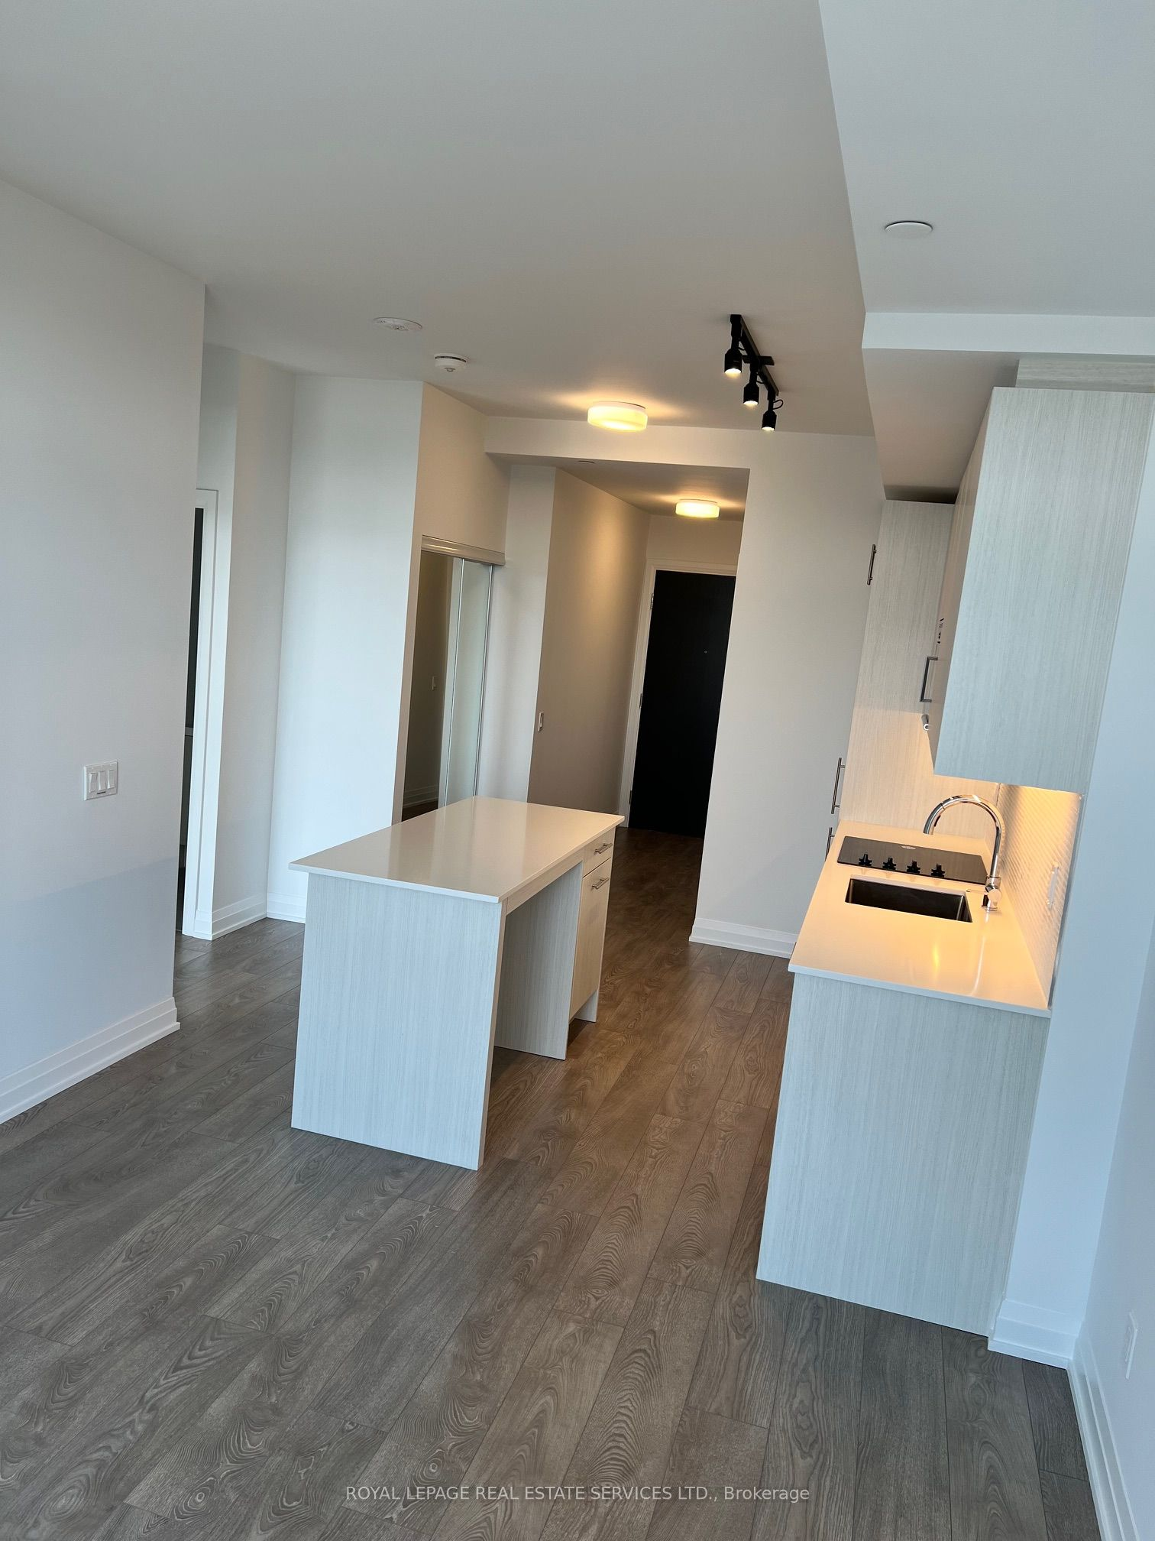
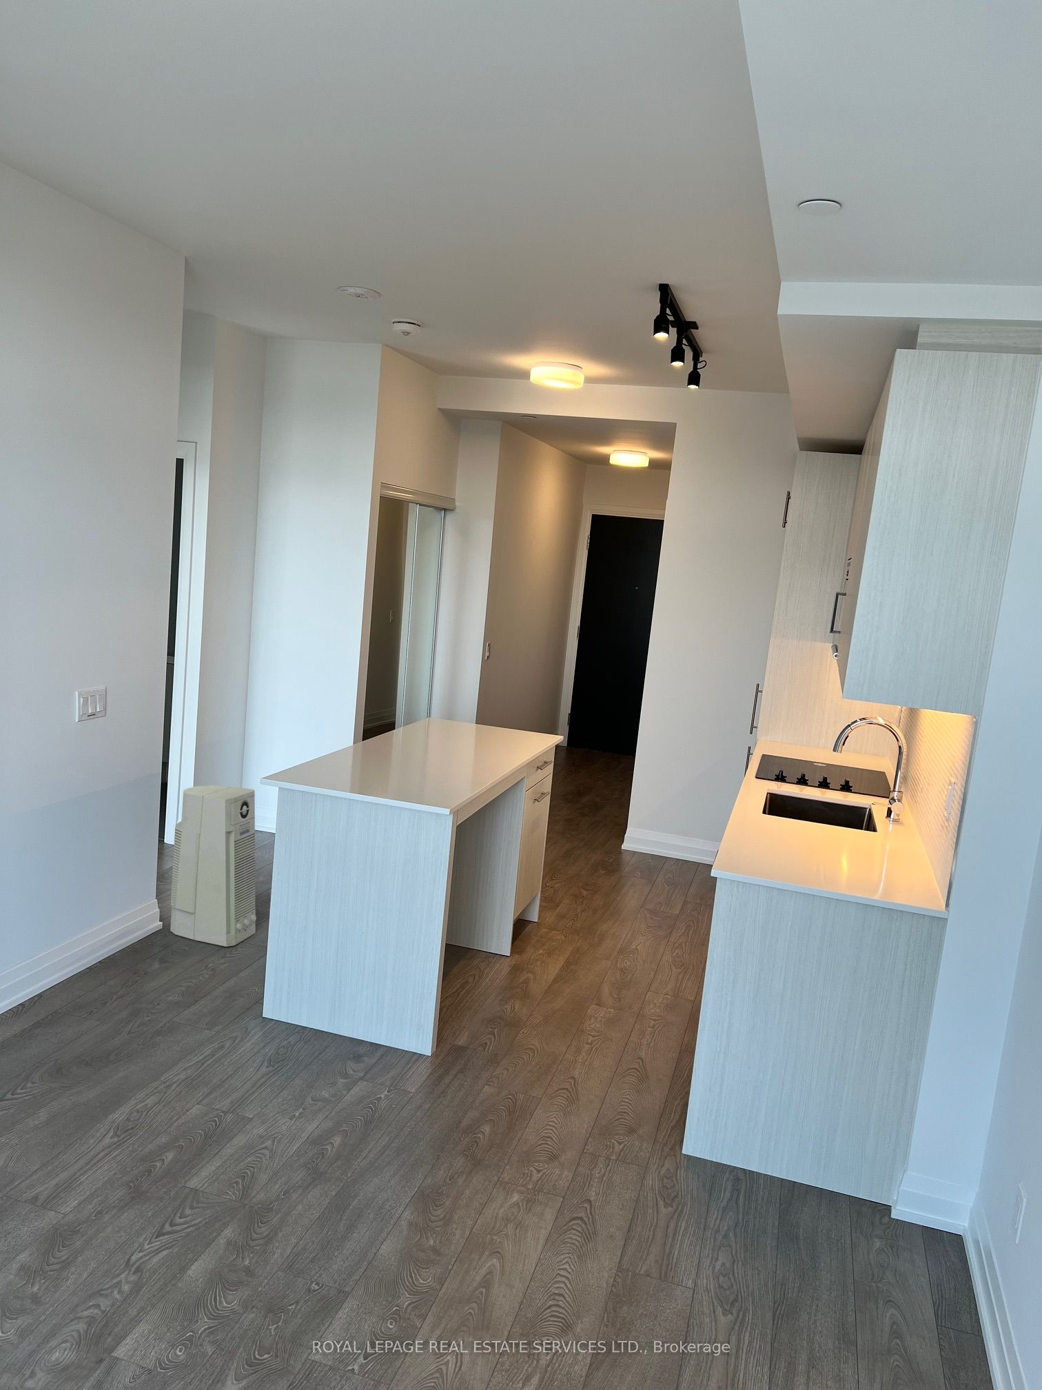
+ air purifier (215, 861)
